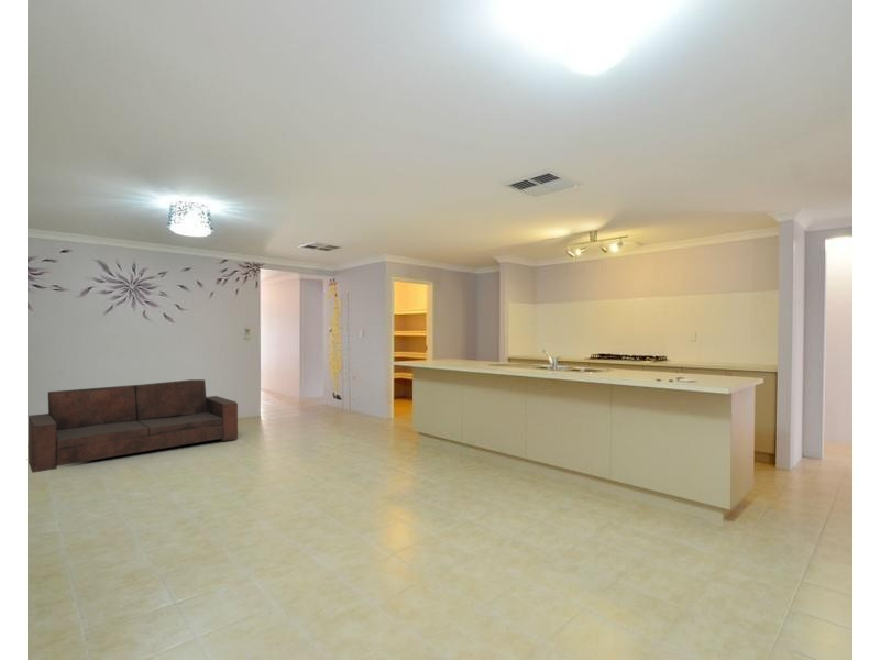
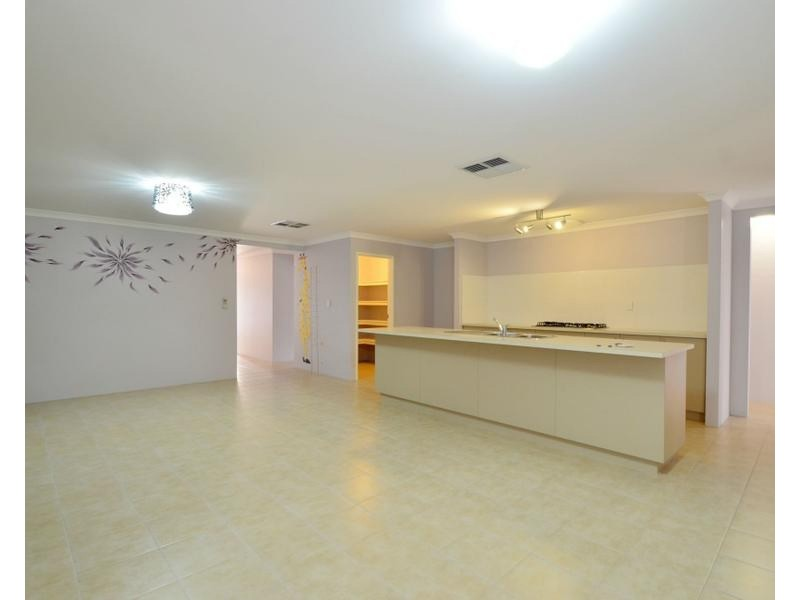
- sofa (140, 416)
